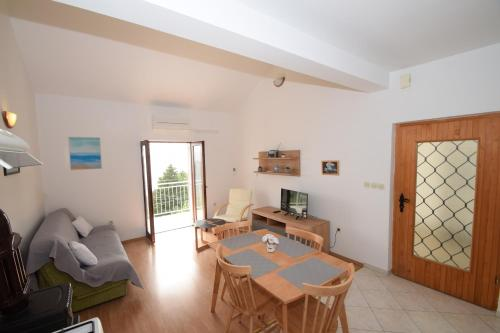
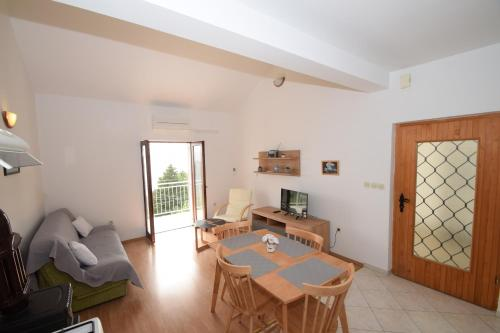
- wall art (85, 153)
